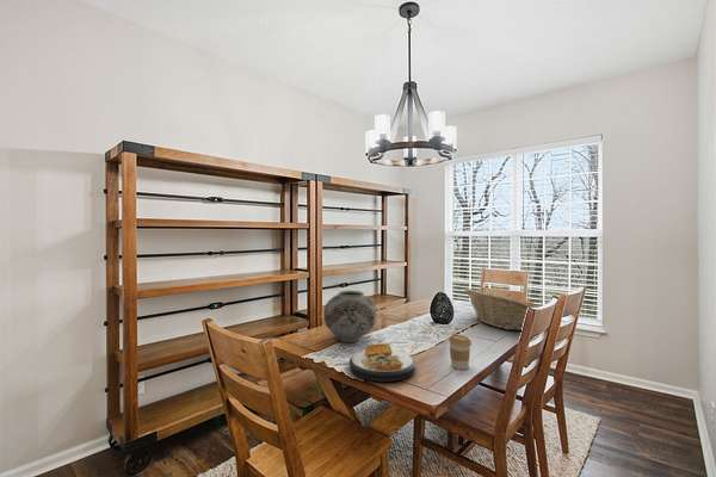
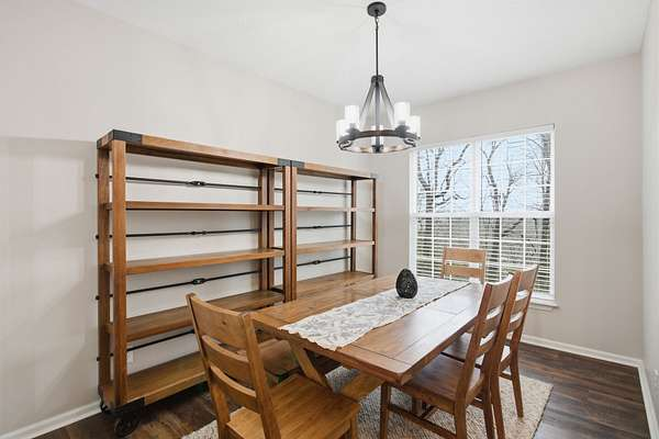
- coffee cup (459, 351)
- plate (382, 360)
- vase (350, 316)
- fruit basket (501, 305)
